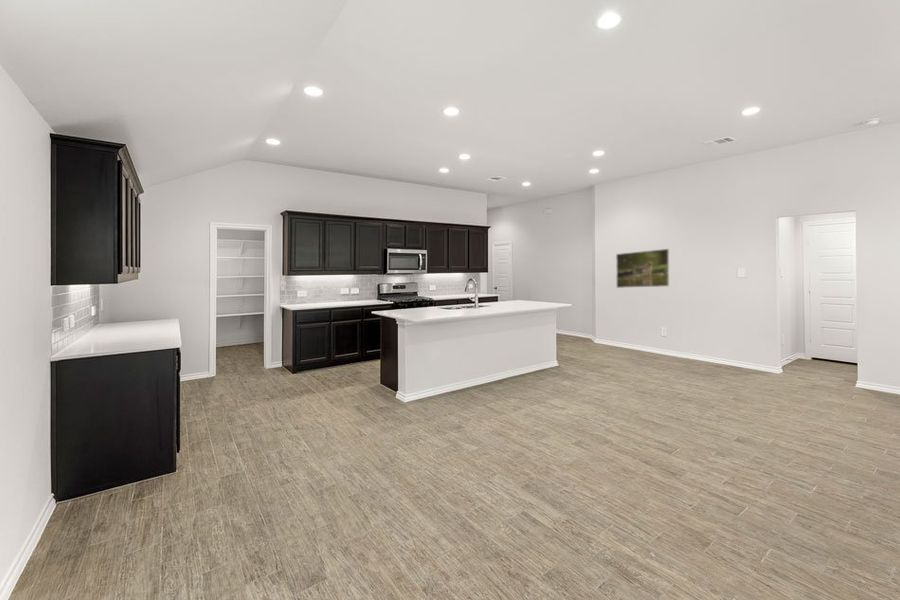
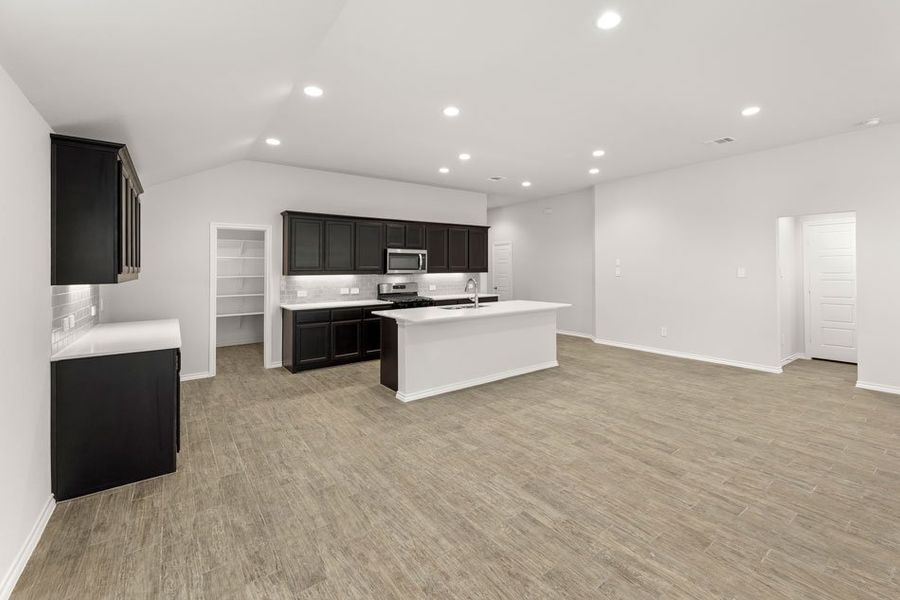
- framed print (641, 269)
